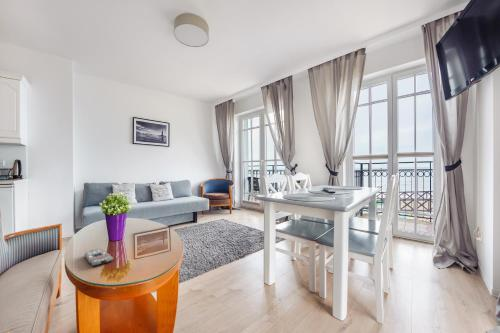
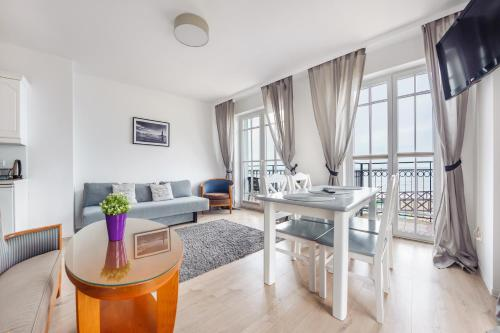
- remote control (97, 256)
